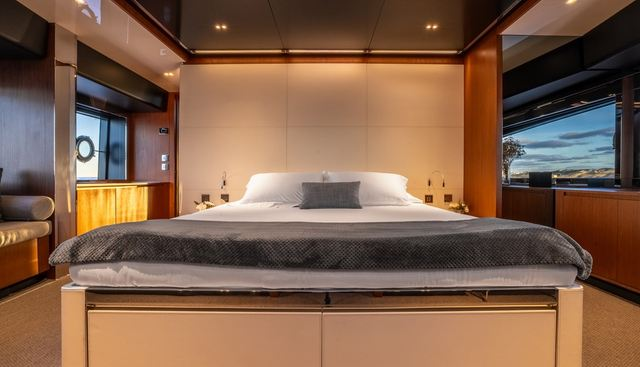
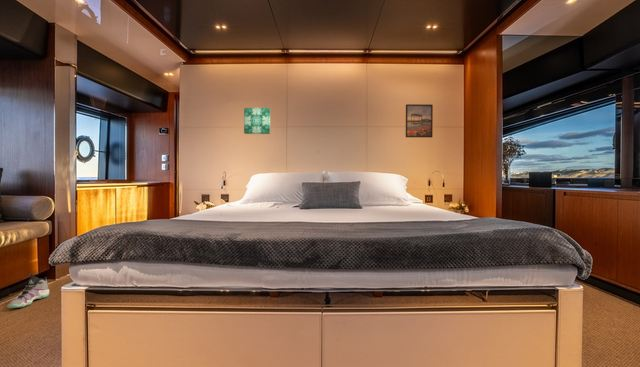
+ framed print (419, 120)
+ wall art (257, 121)
+ sneaker (28, 288)
